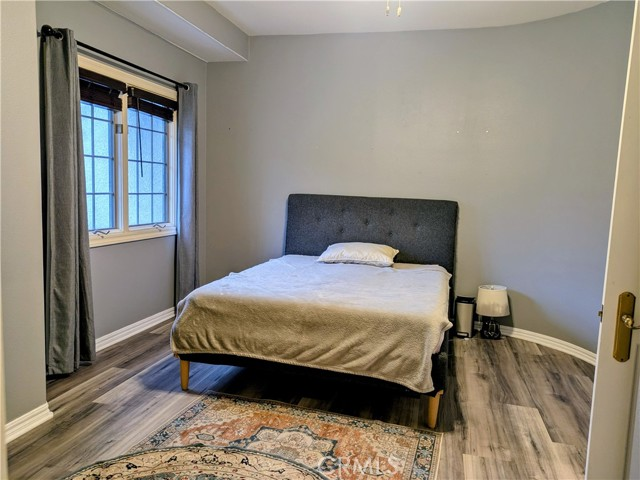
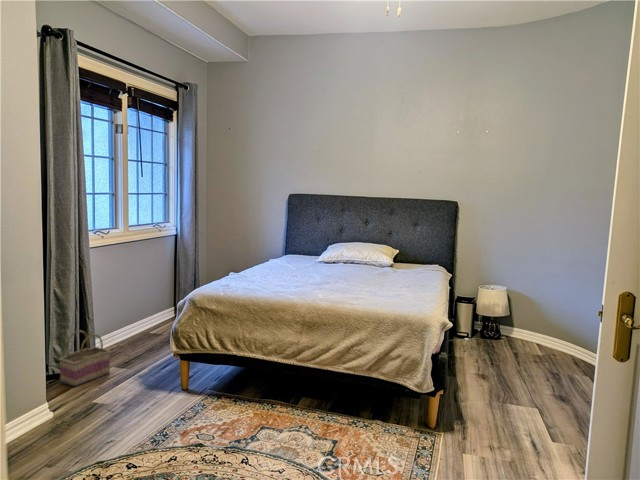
+ basket (85, 355)
